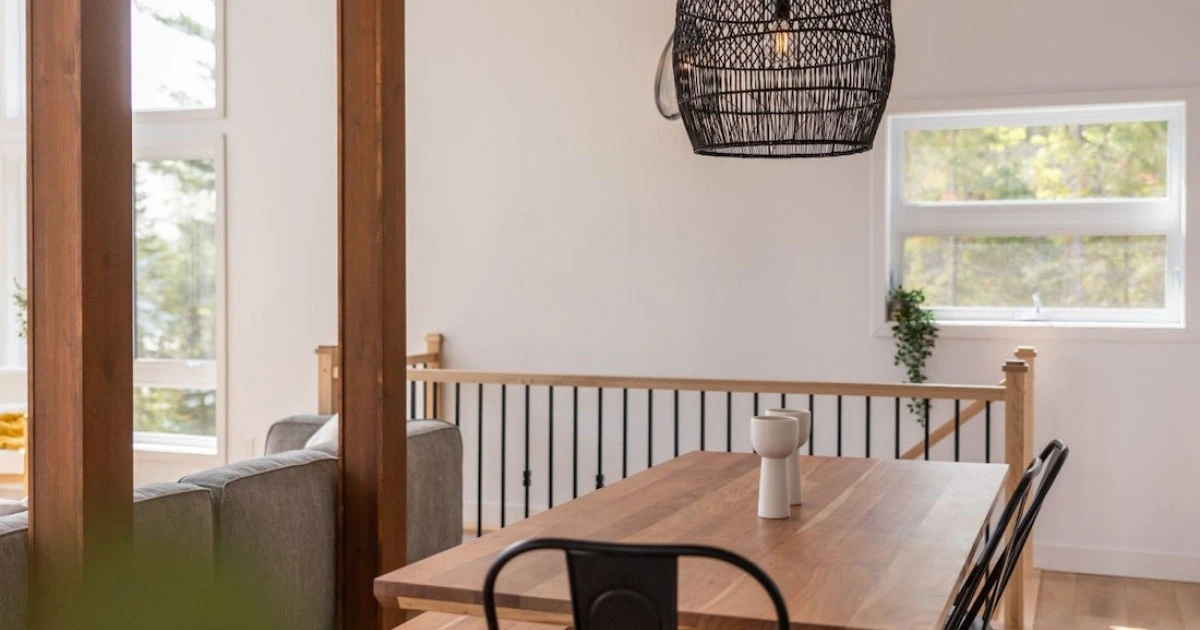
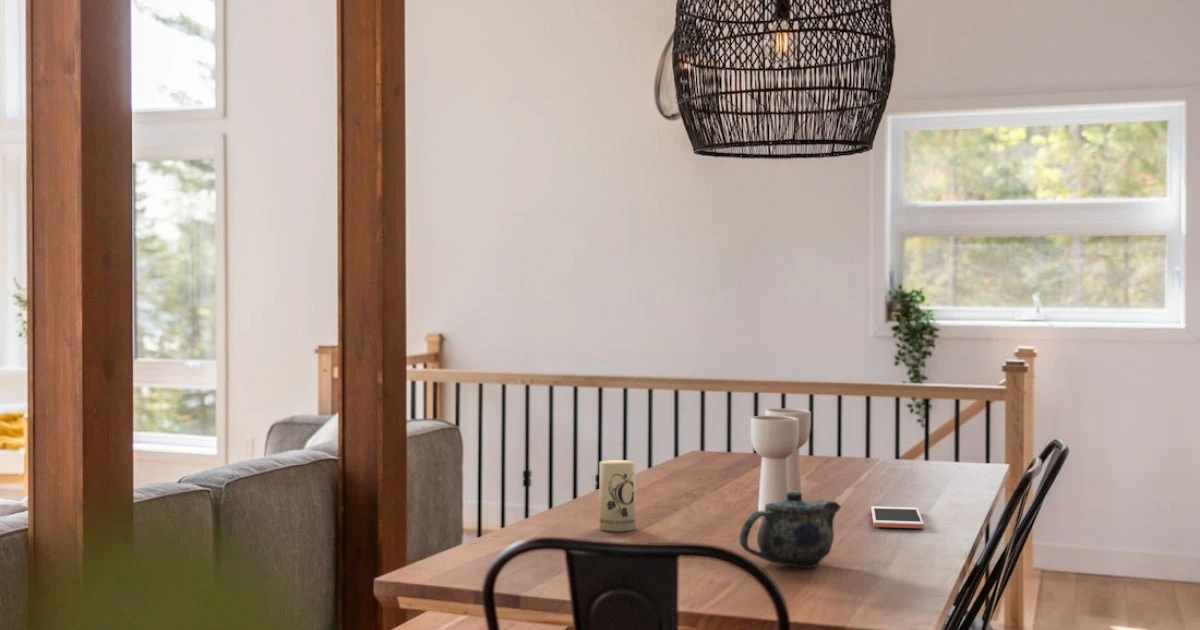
+ candle (617, 495)
+ chinaware (791, 527)
+ cell phone (896, 516)
